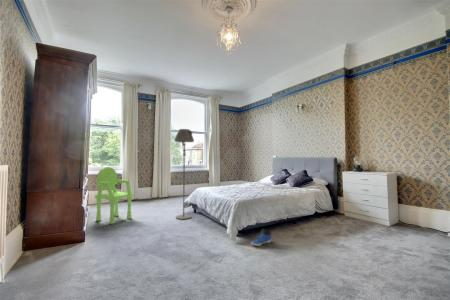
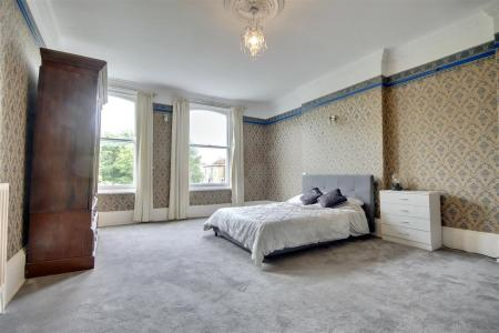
- sneaker (261, 236)
- floor lamp (183, 173)
- armchair (114, 193)
